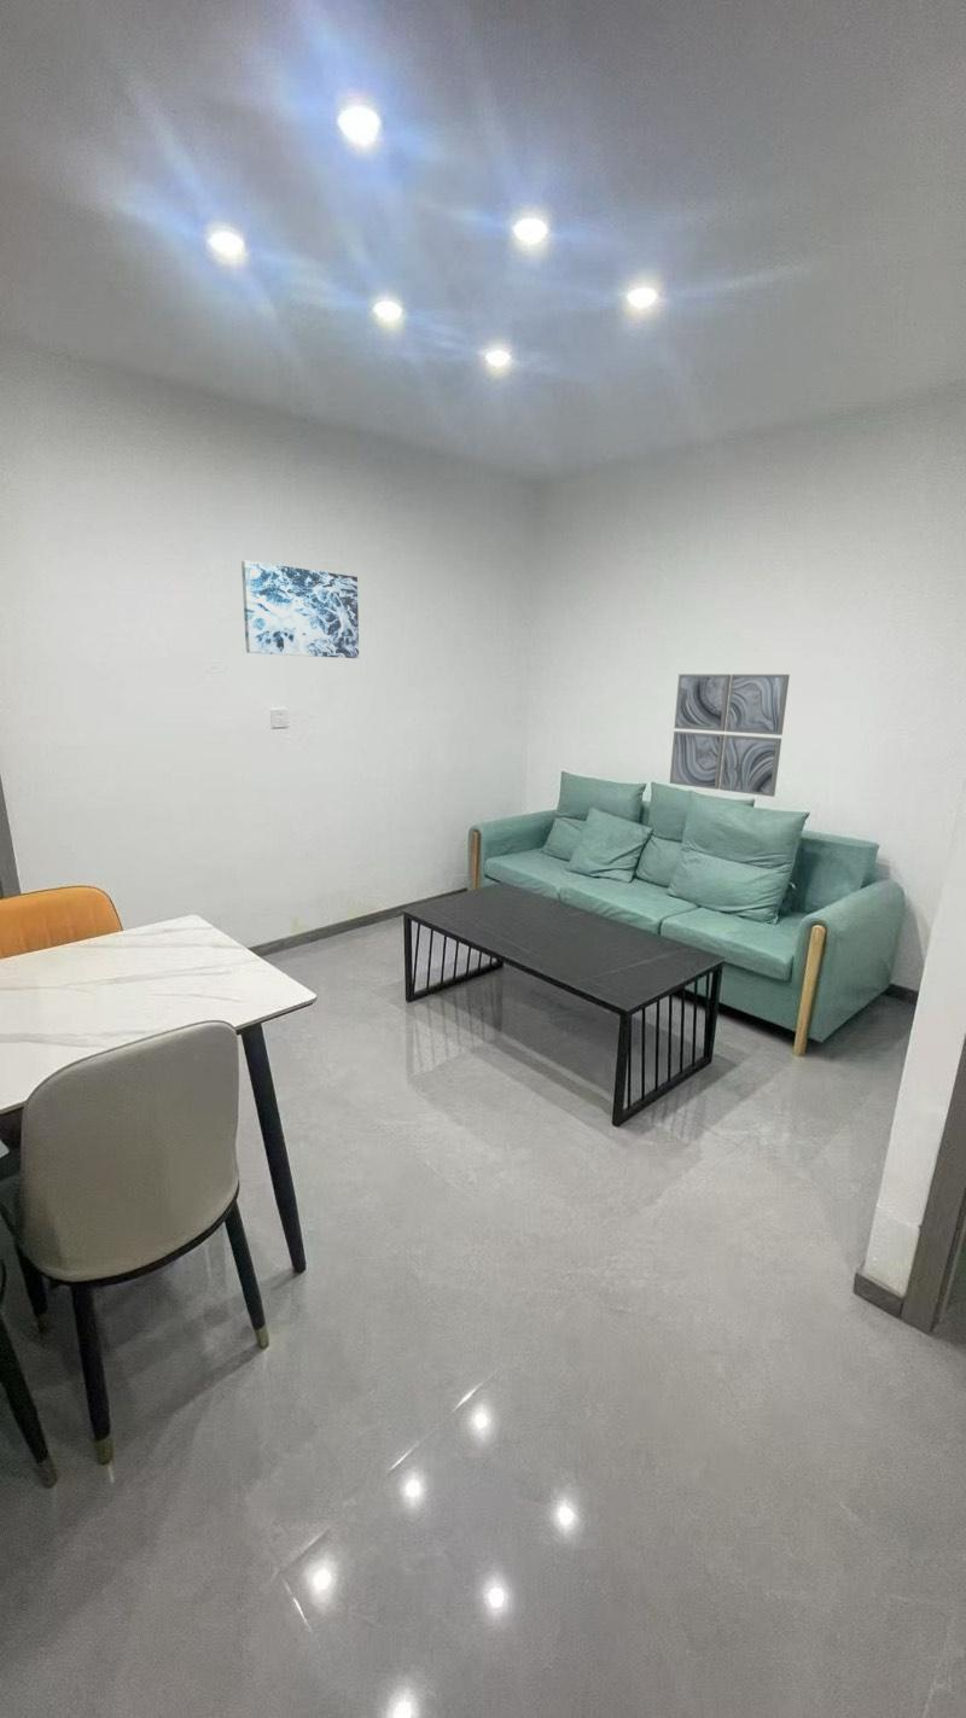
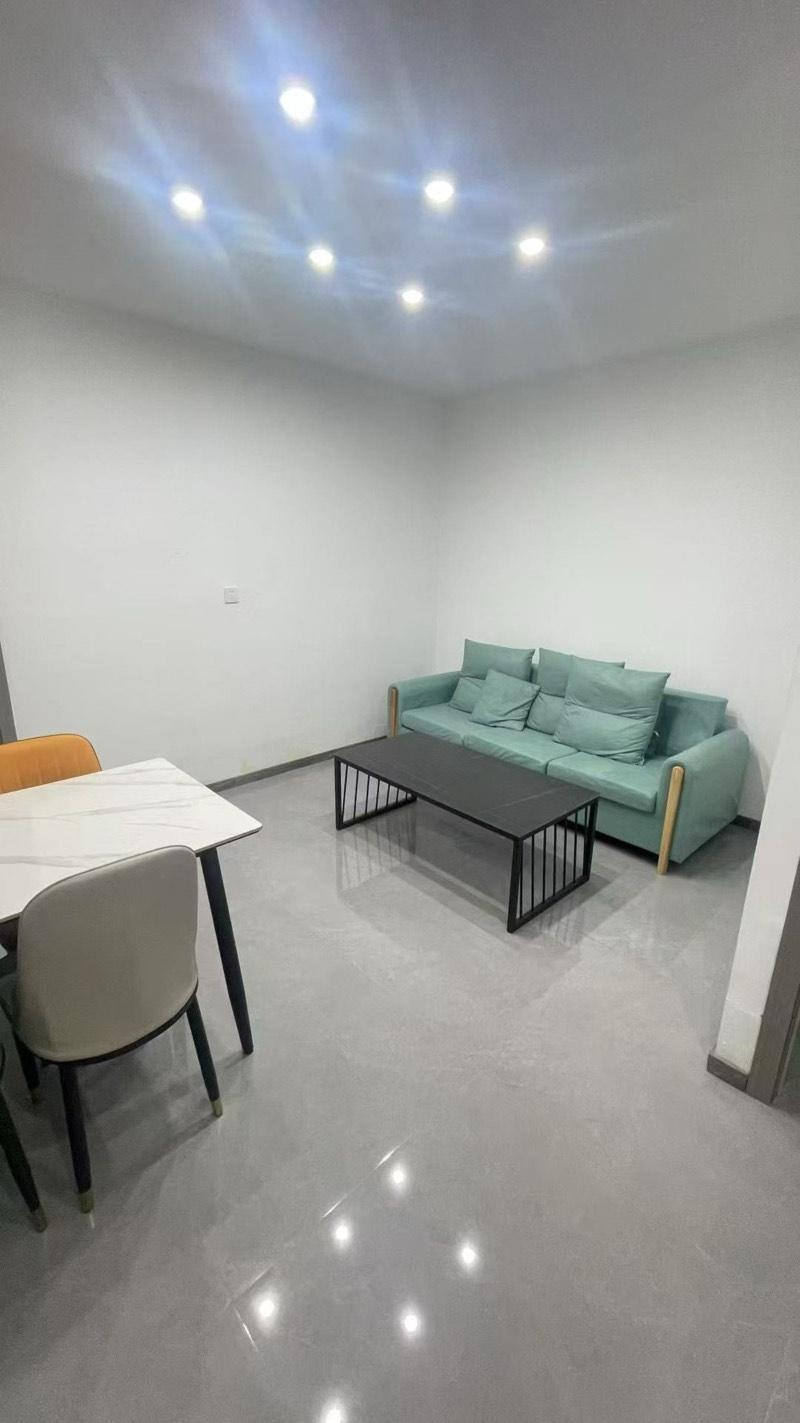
- wall art (723, 734)
- wall art (303, 612)
